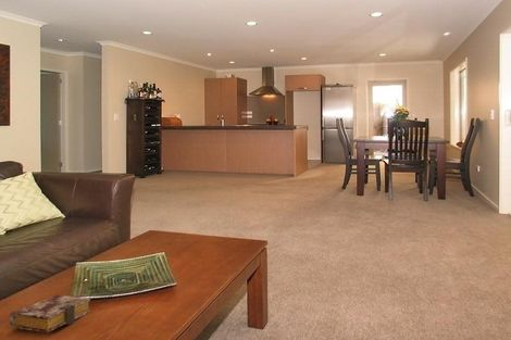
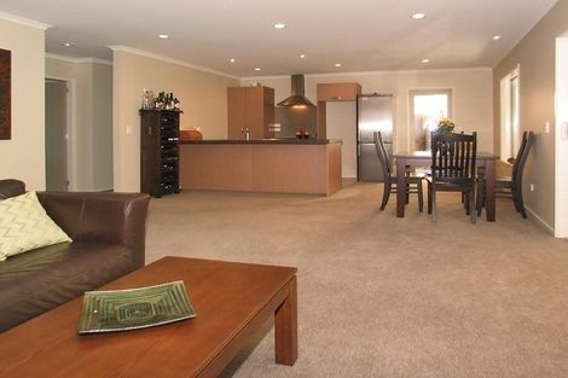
- book (52, 312)
